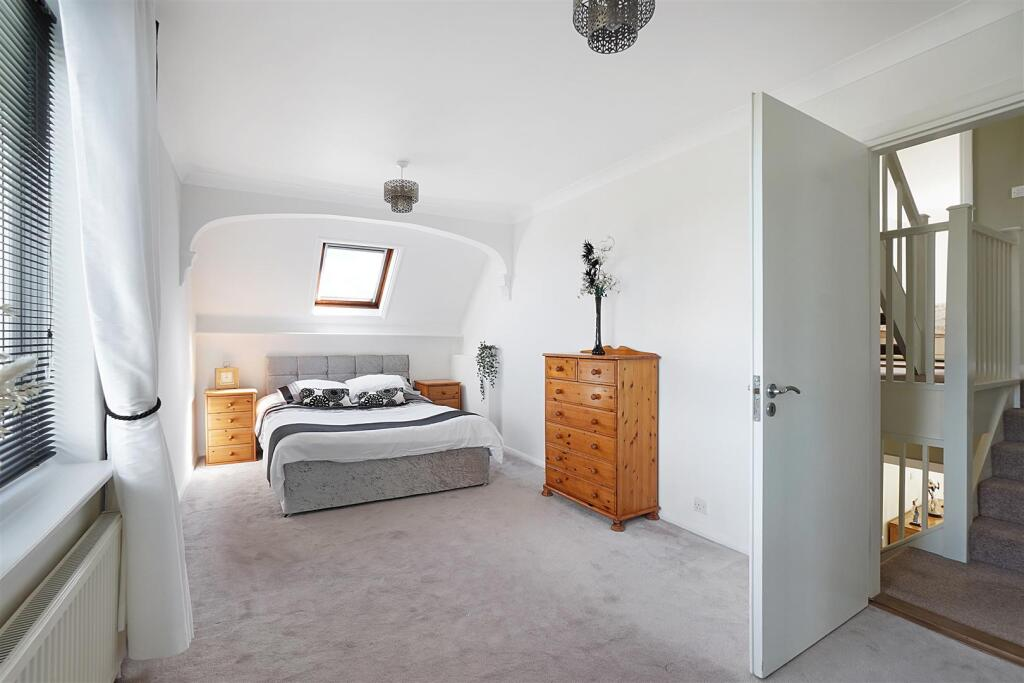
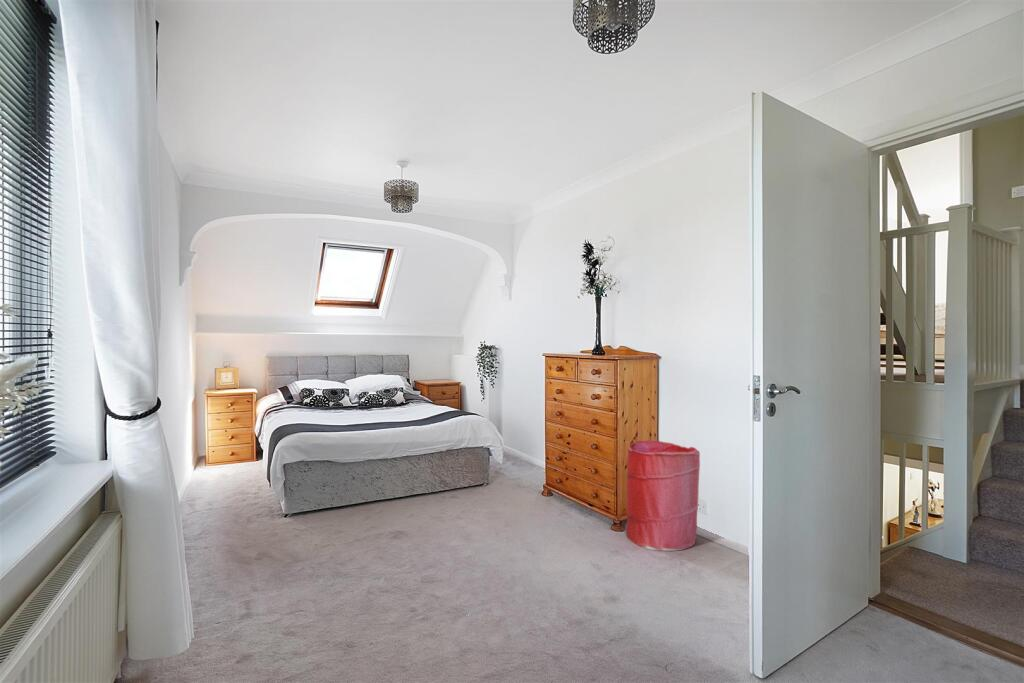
+ laundry hamper (662, 490)
